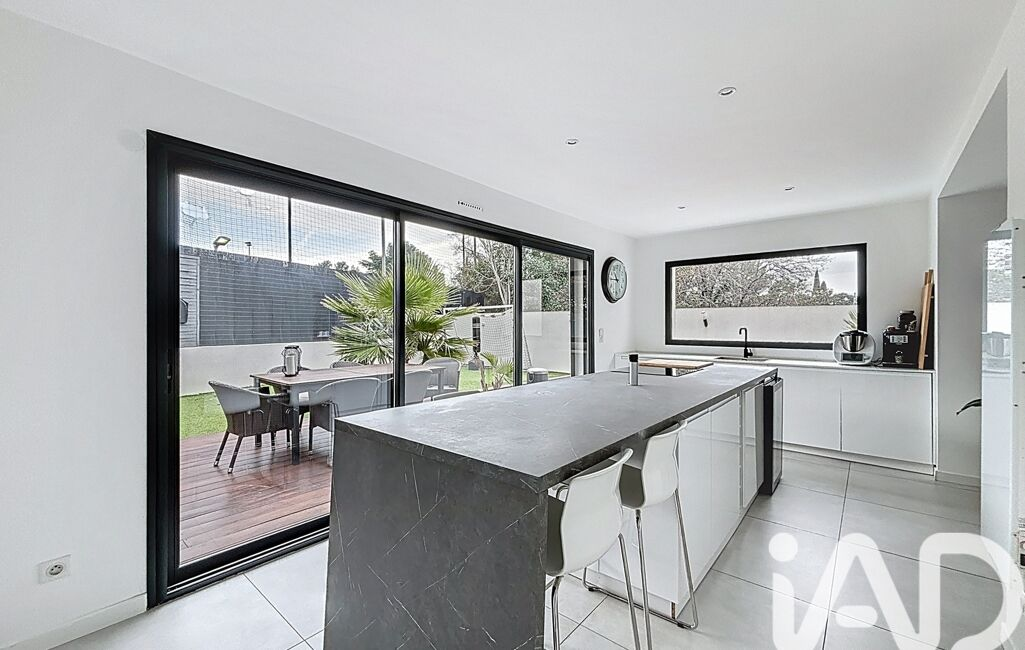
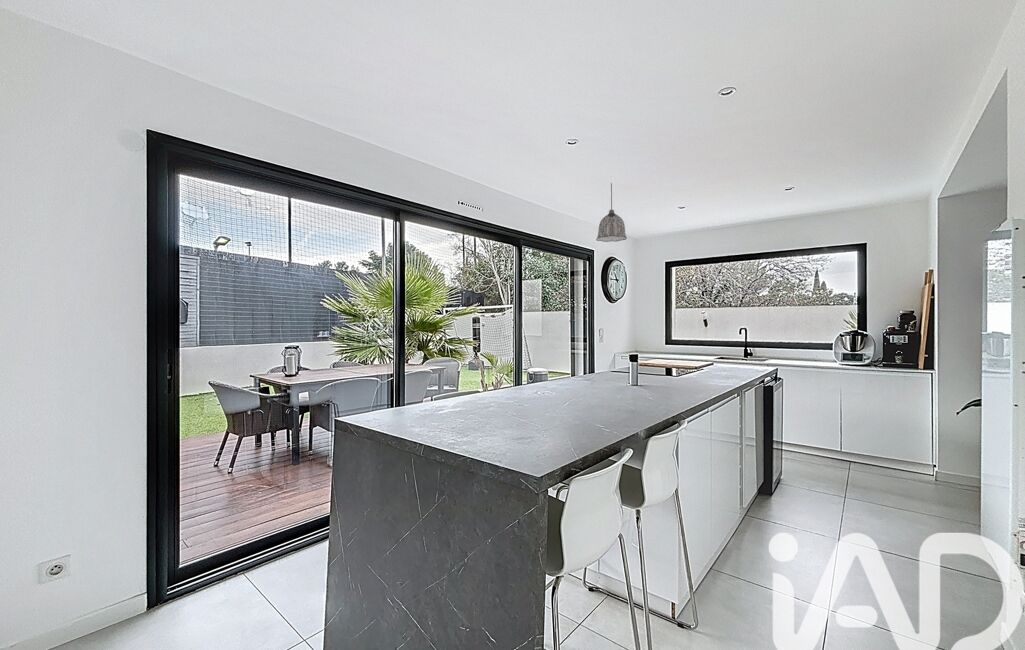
+ pendant lamp (611, 211)
